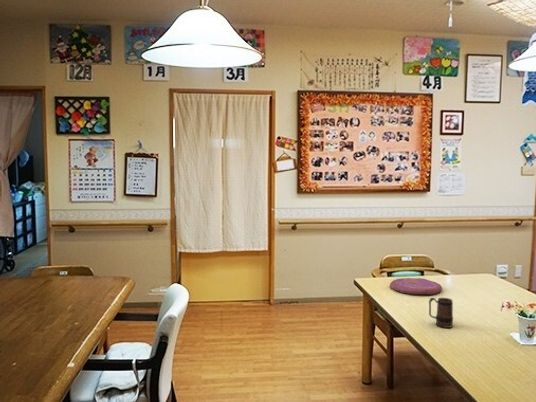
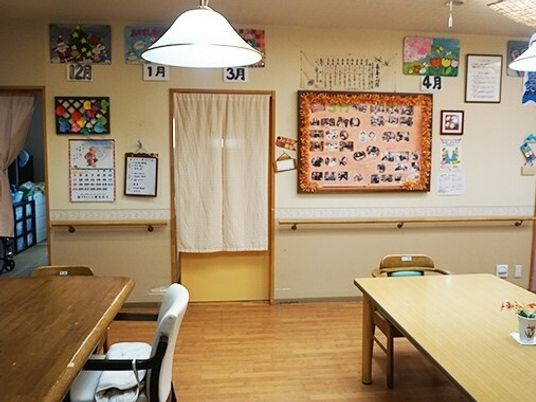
- plate (415, 285)
- mug (440, 311)
